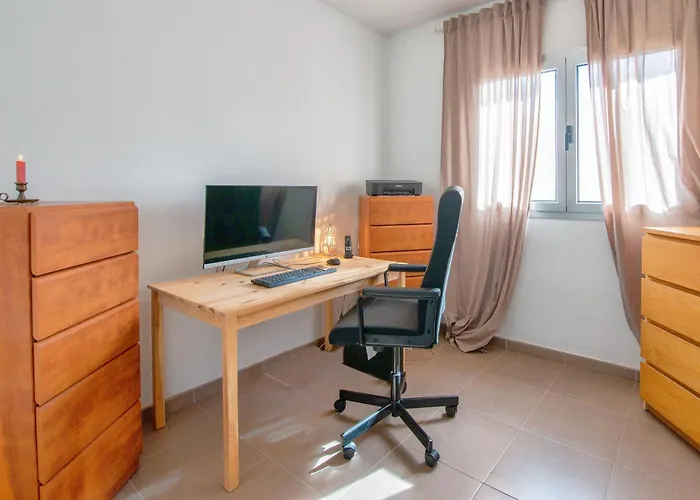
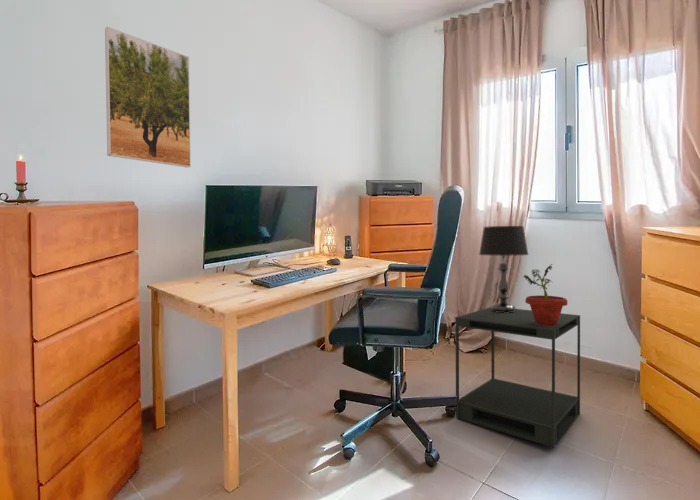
+ potted plant (544, 293)
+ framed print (150, 102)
+ table lamp (503, 268)
+ side table (516, 383)
